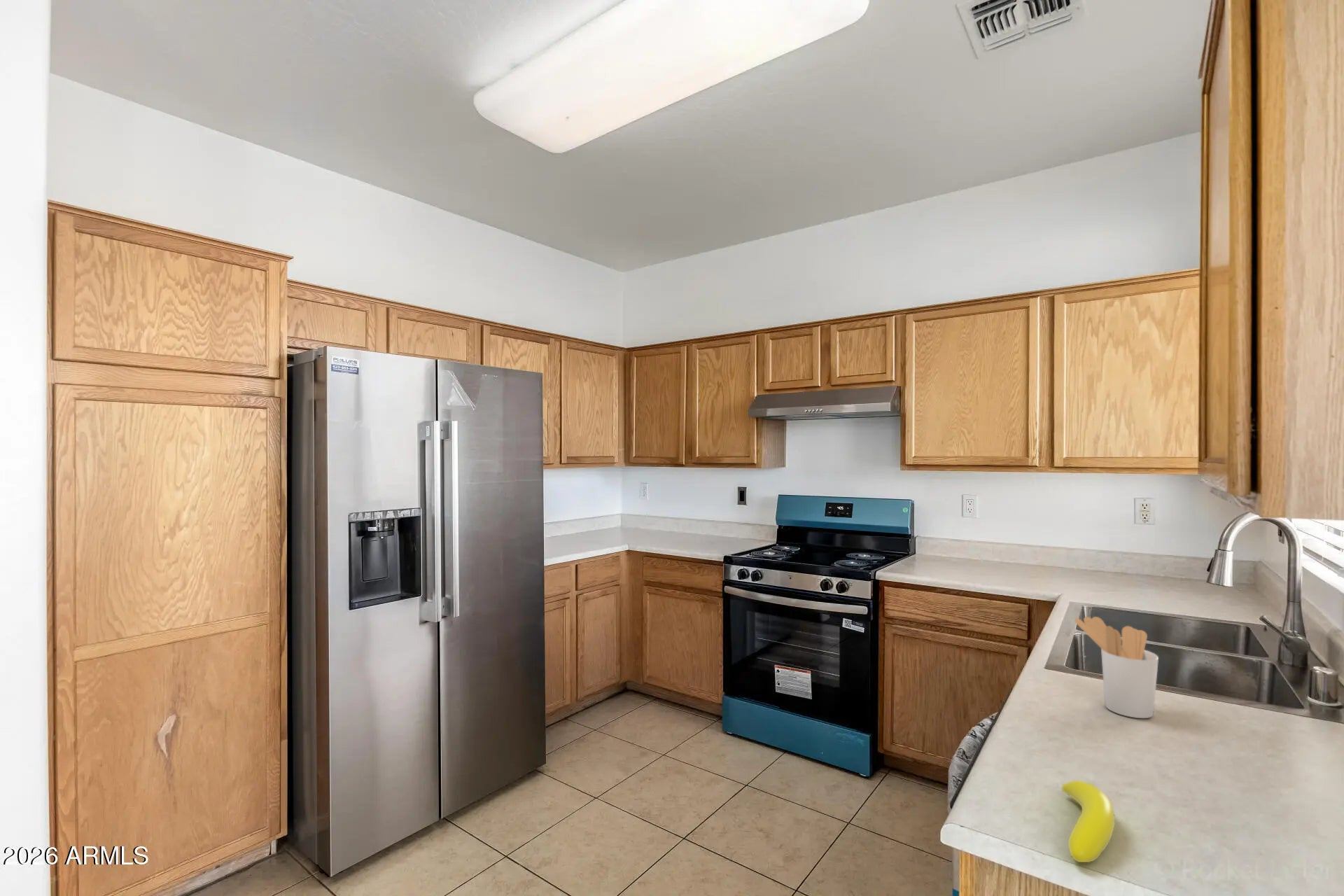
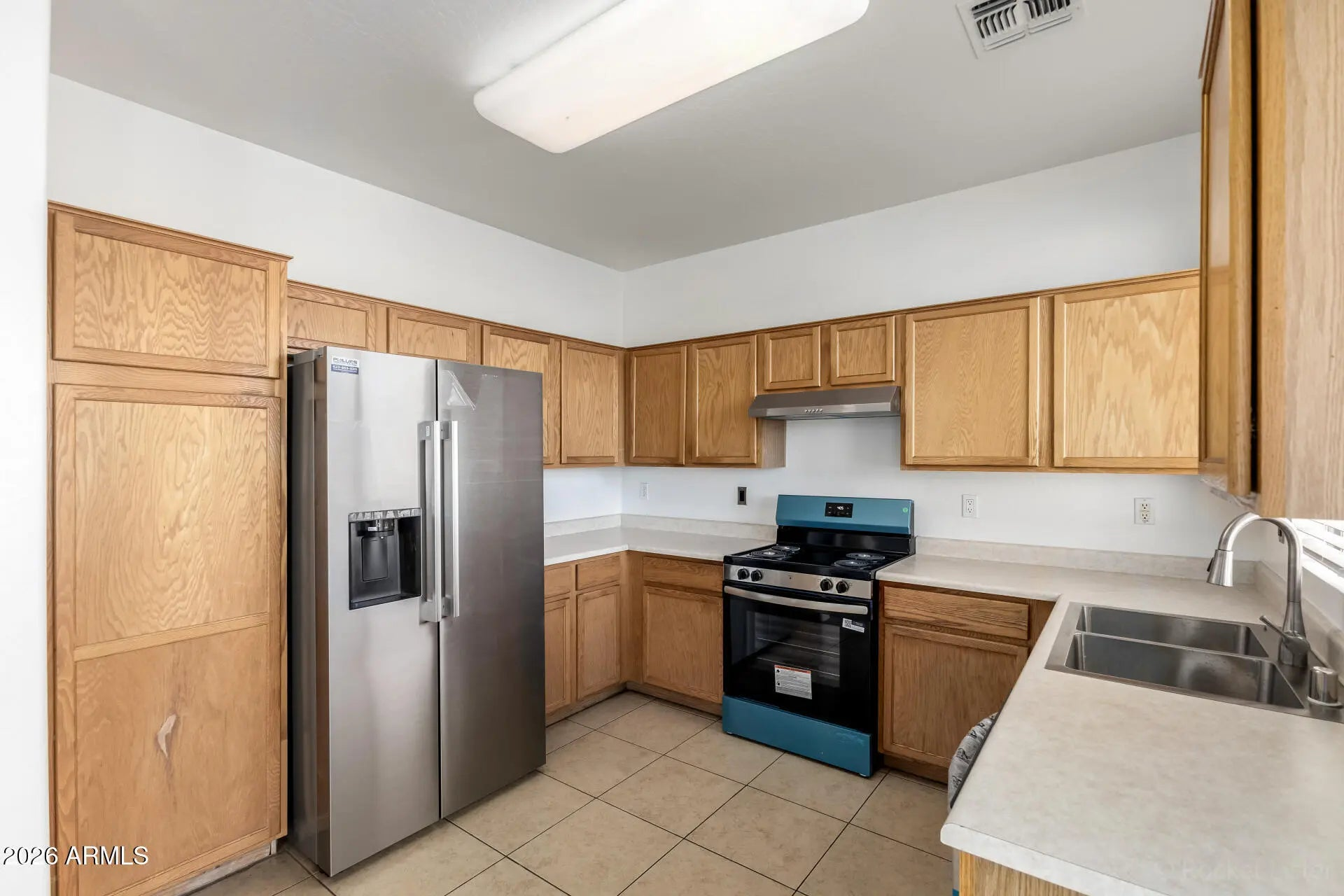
- banana (1079, 816)
- utensil holder (1115, 663)
